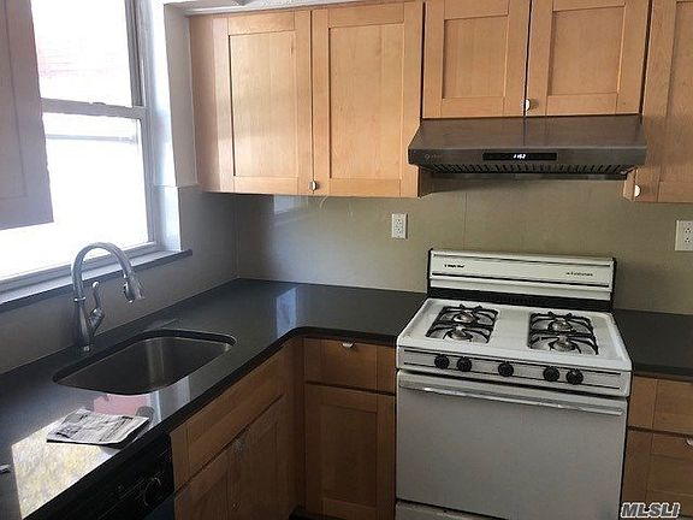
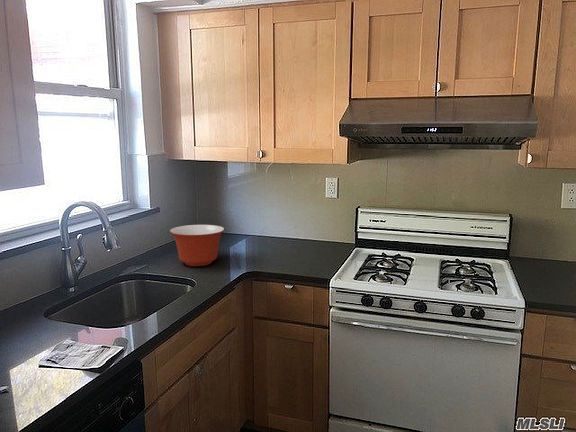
+ mixing bowl (197, 246)
